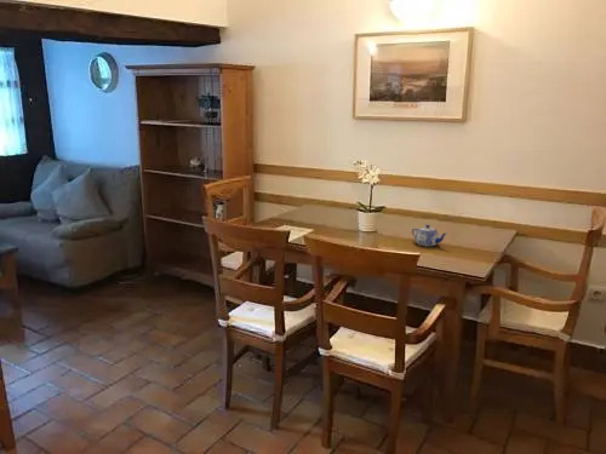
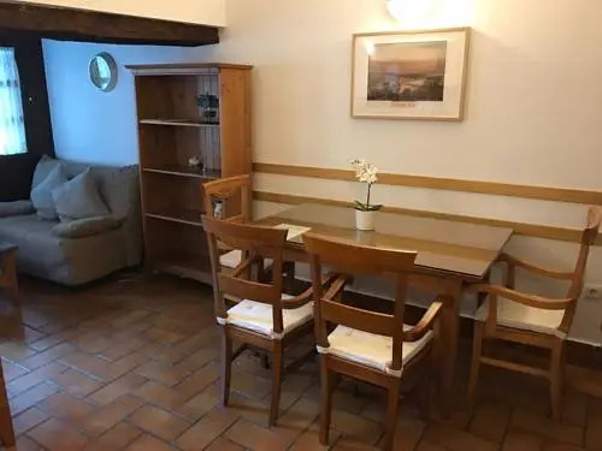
- teapot (428, 235)
